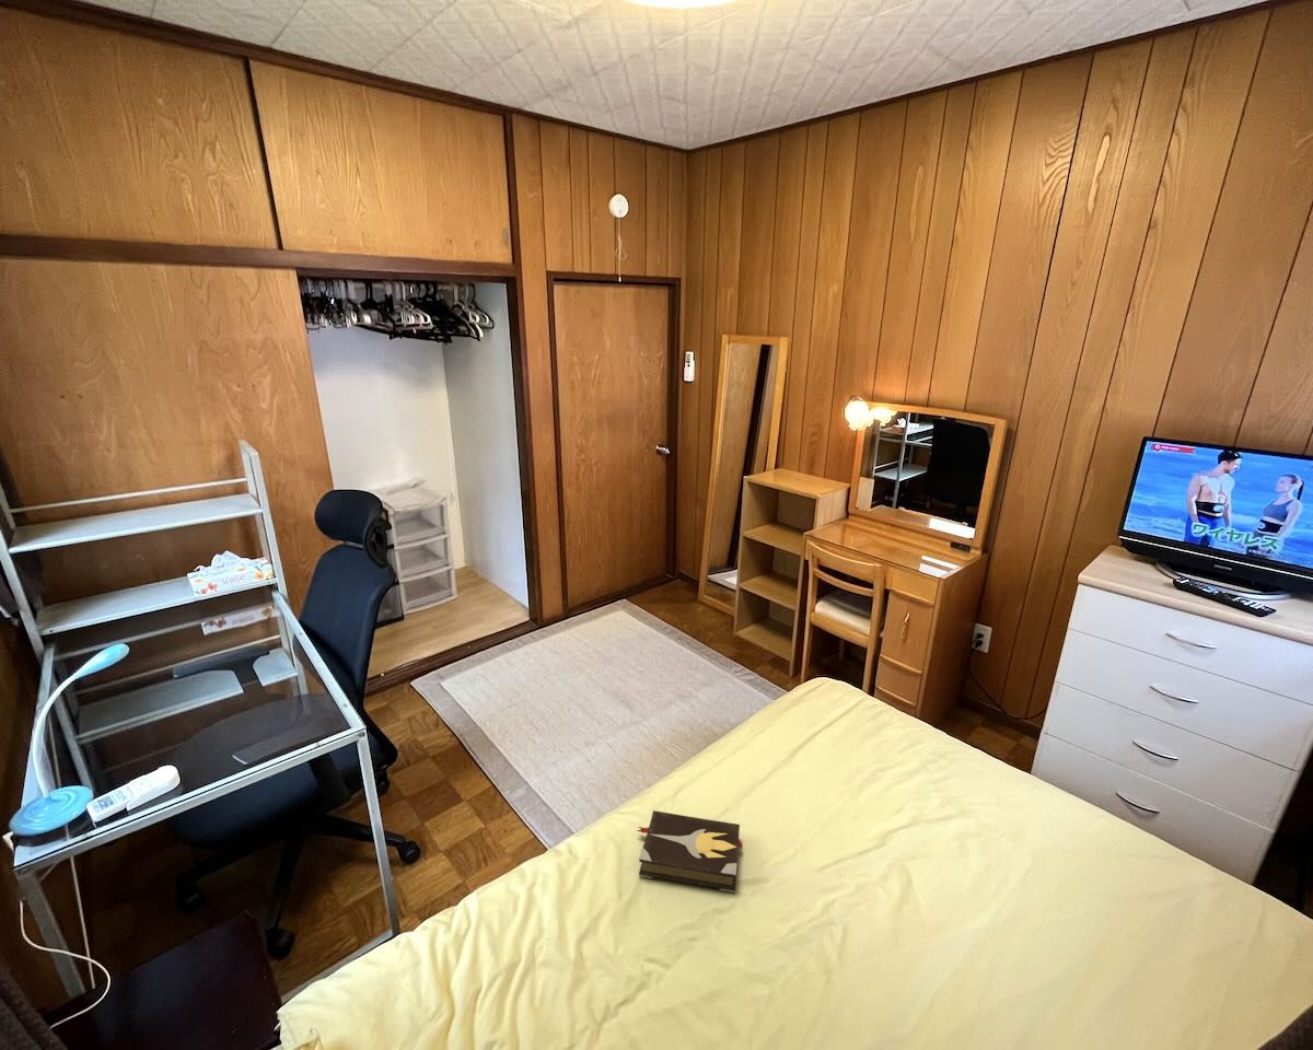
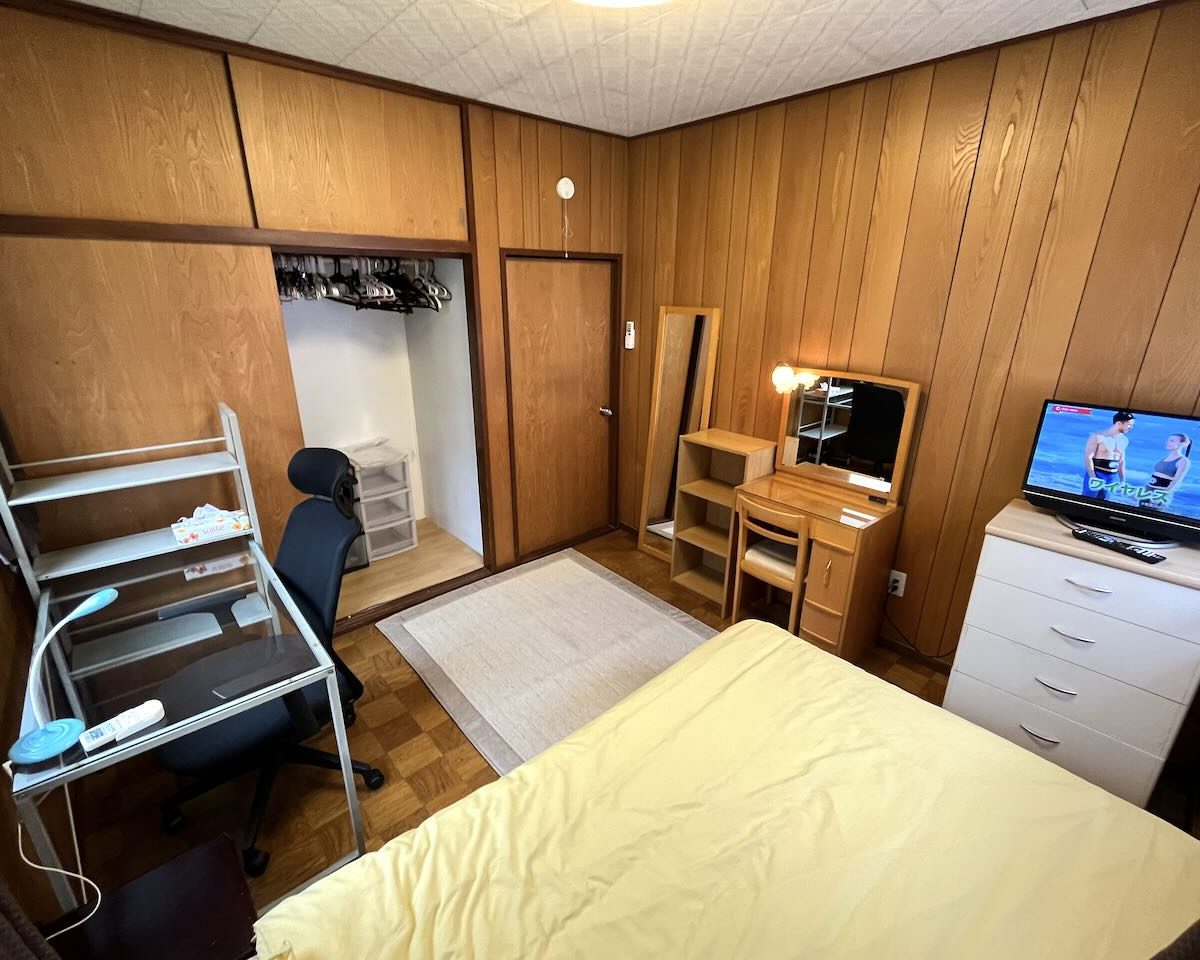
- hardback book (690, 847)
